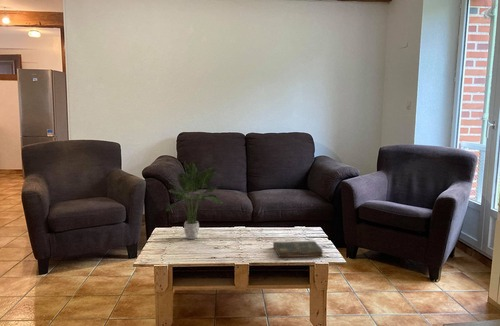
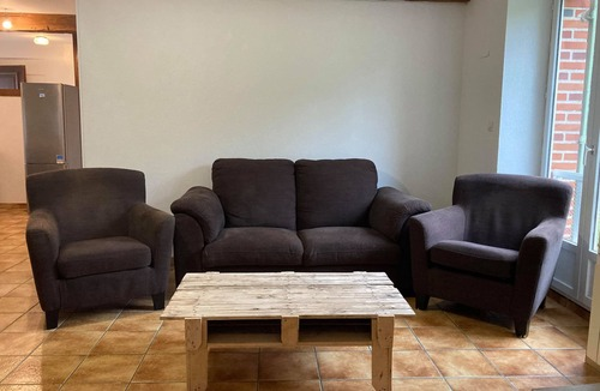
- bible (297, 248)
- potted plant (194, 198)
